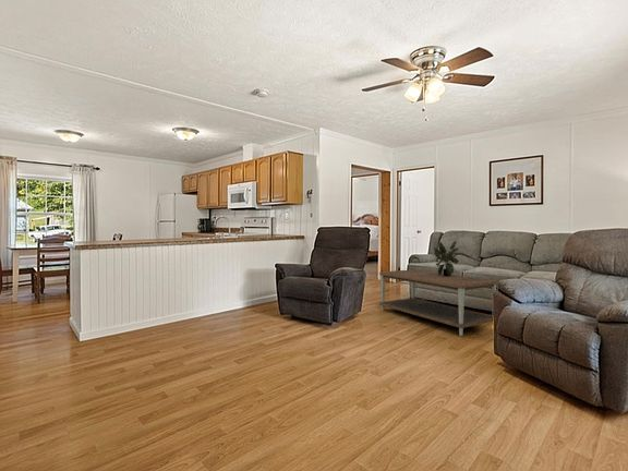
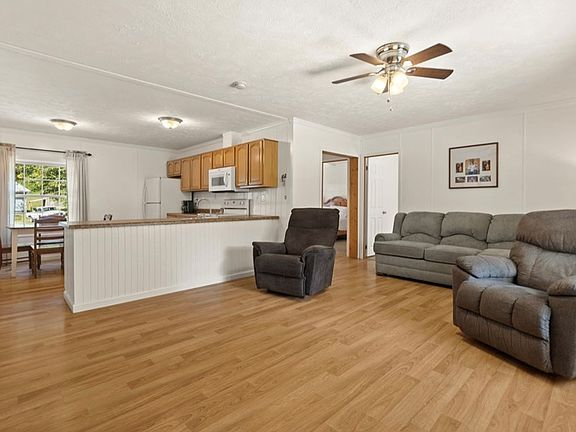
- potted plant (448, 258)
- coffee table (433, 302)
